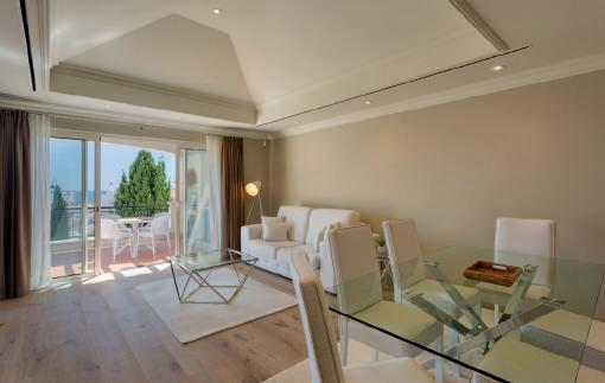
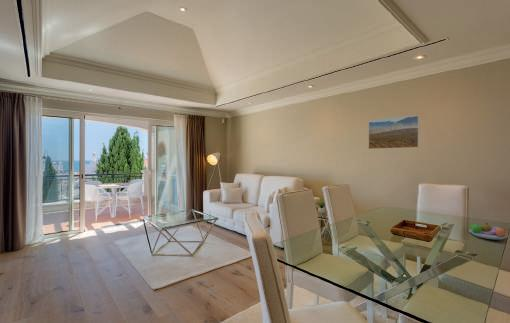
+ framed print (392, 133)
+ fruit bowl (486, 229)
